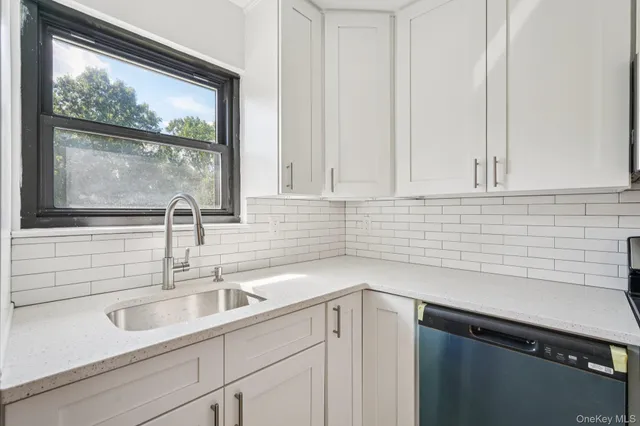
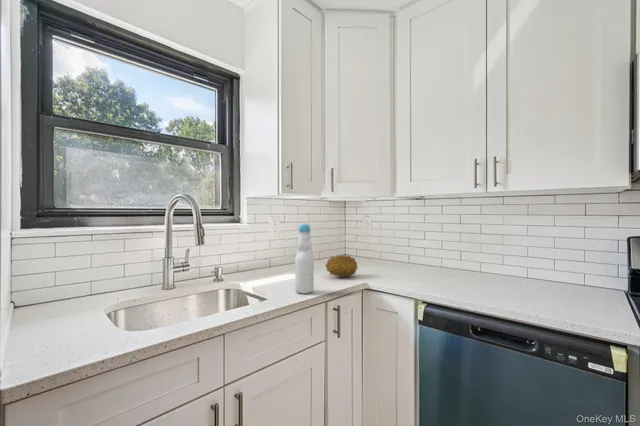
+ bottle (304, 257)
+ fruit (341, 265)
